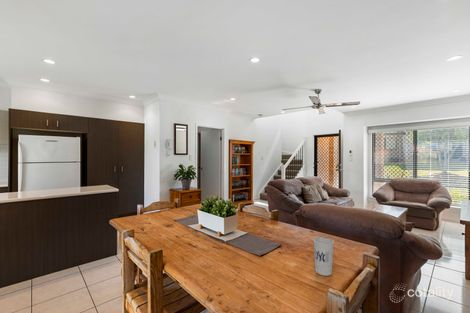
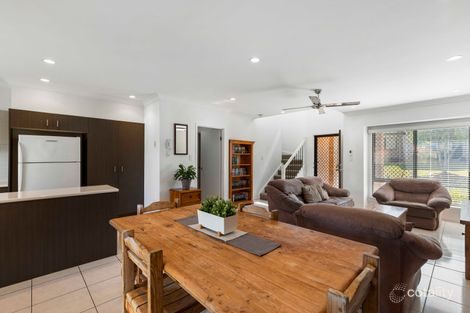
- cup (323, 256)
